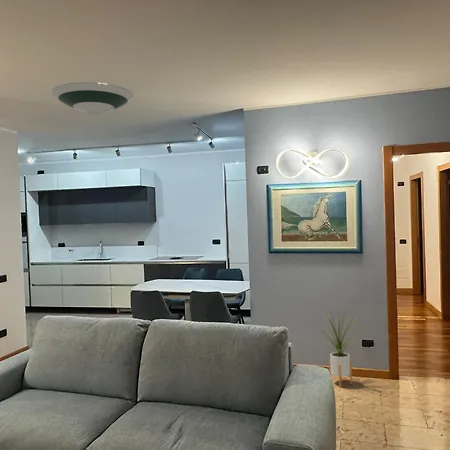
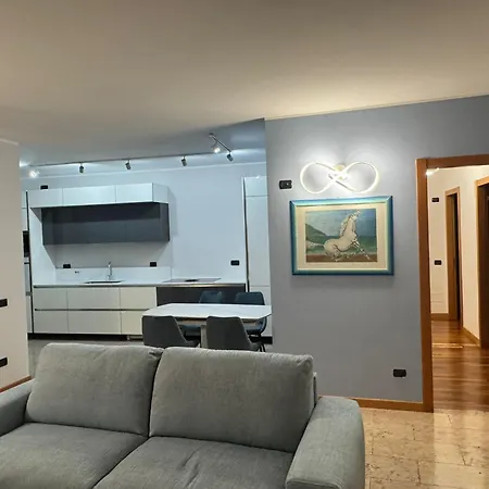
- house plant (340, 345)
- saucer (93, 104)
